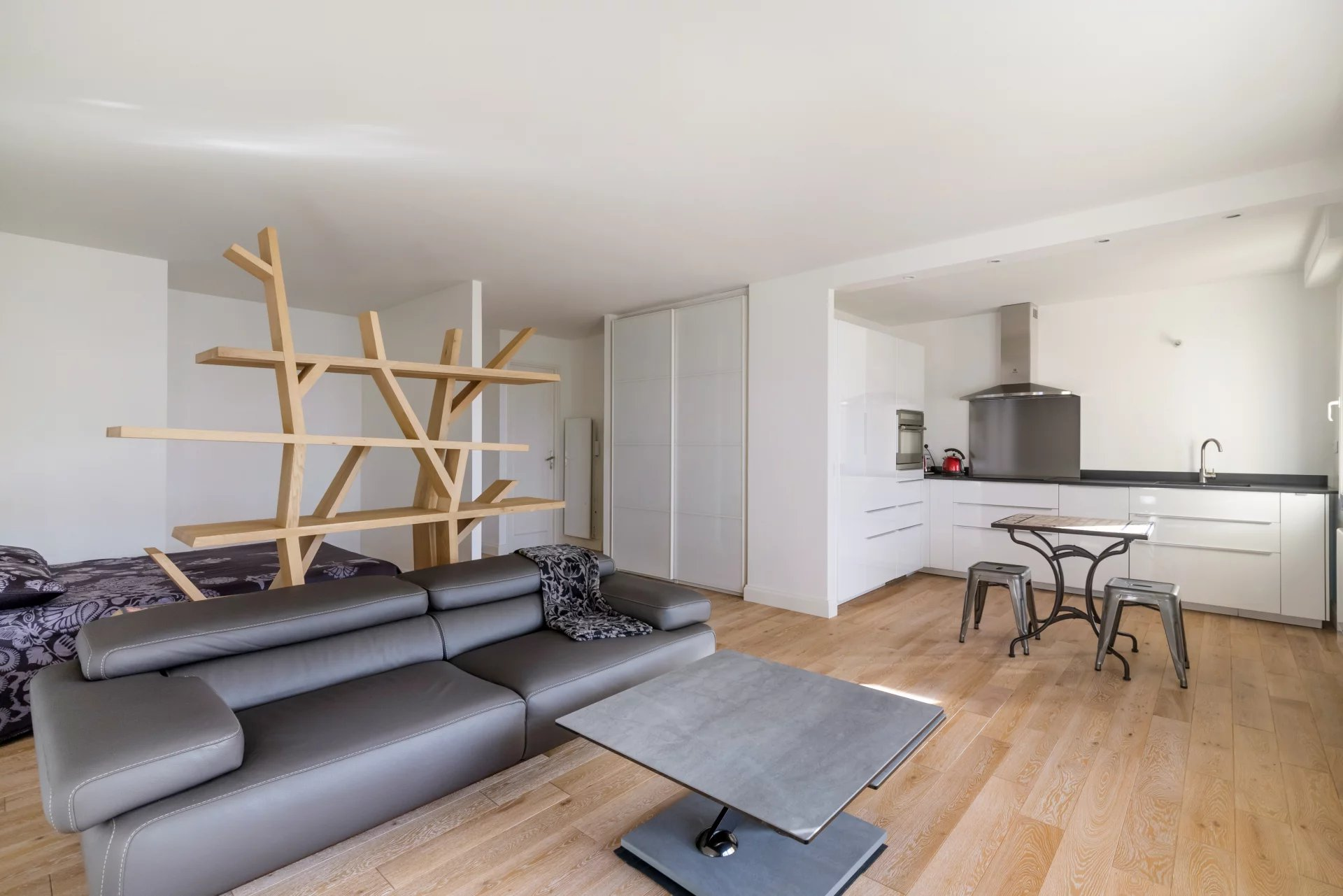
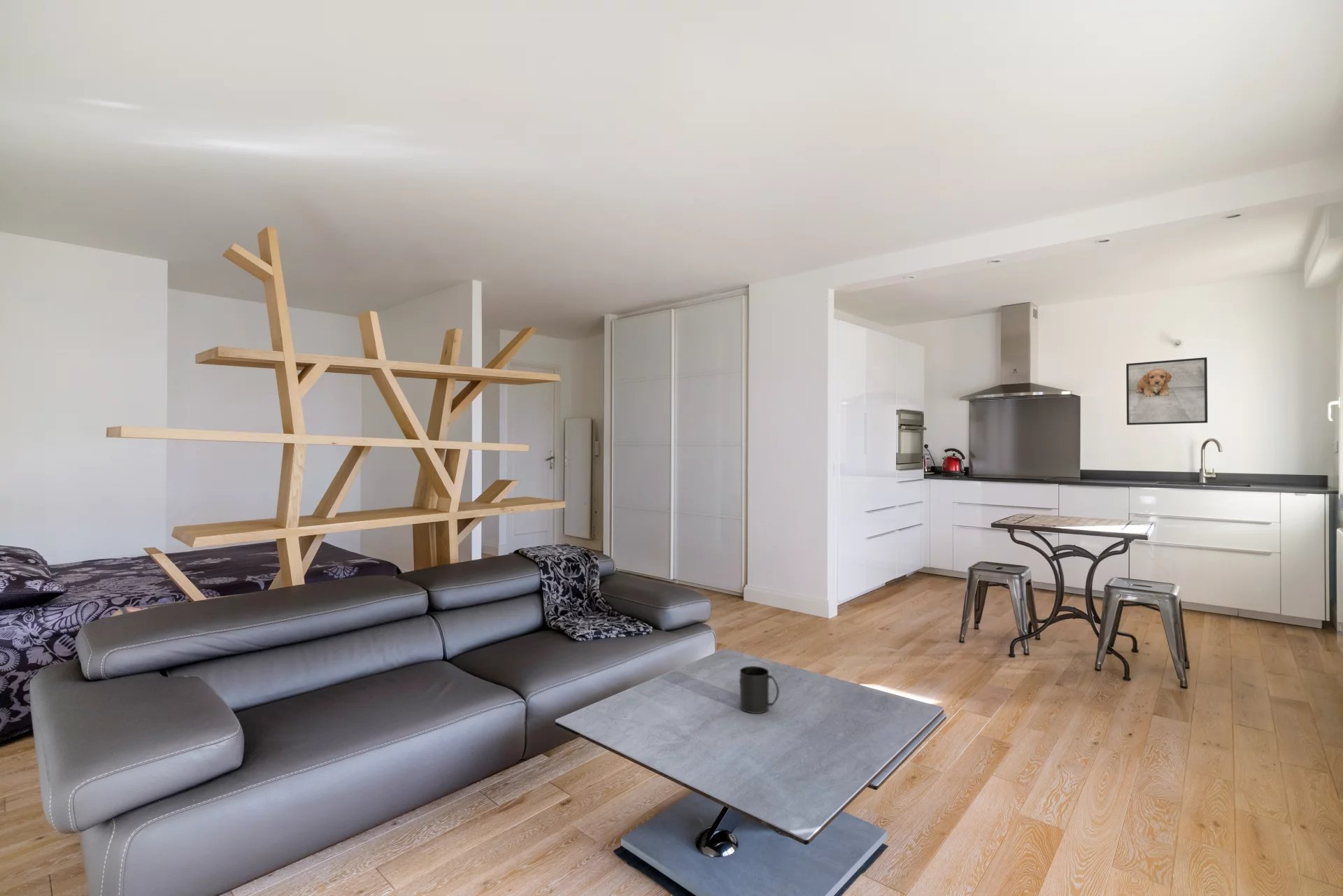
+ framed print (1165, 392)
+ mug (759, 690)
